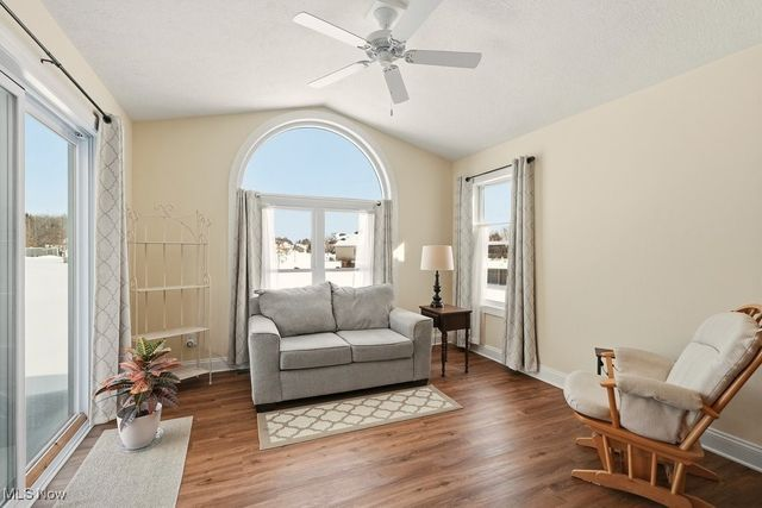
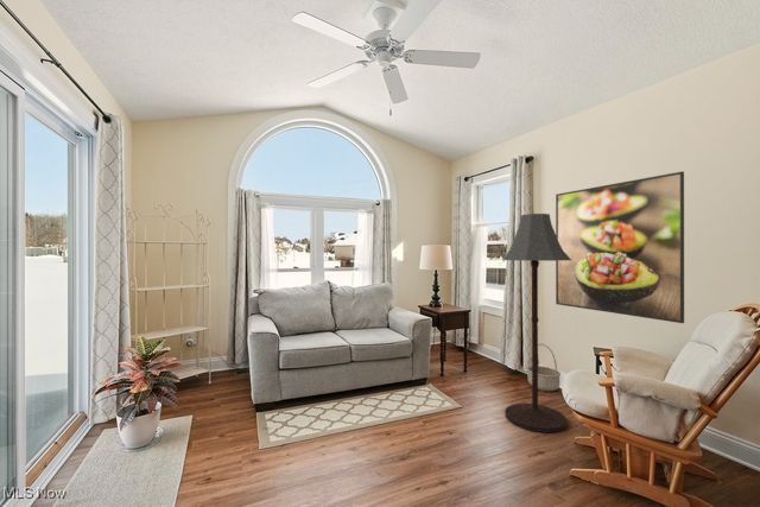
+ basket (543, 367)
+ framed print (609, 248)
+ floor lamp (534, 316)
